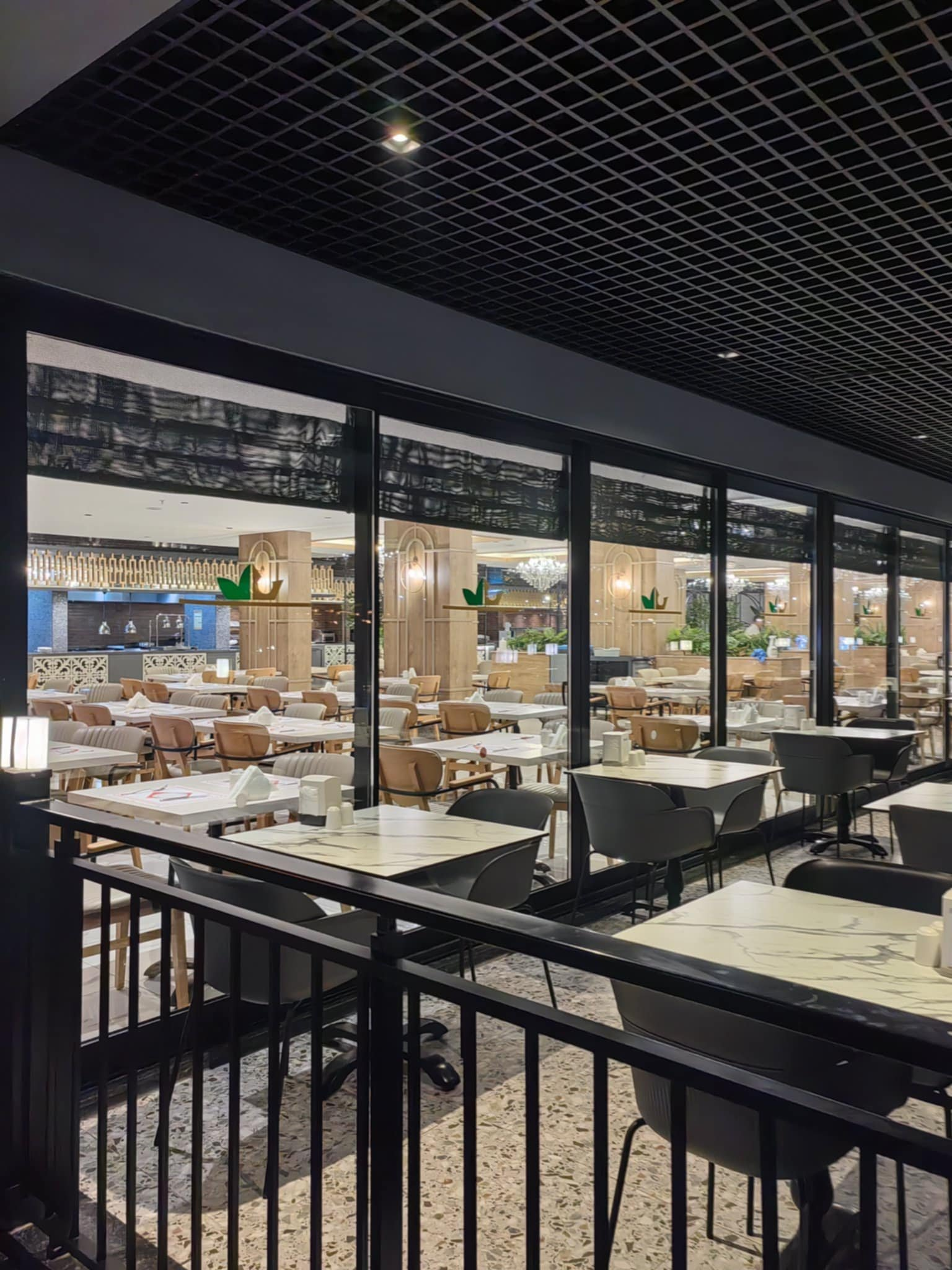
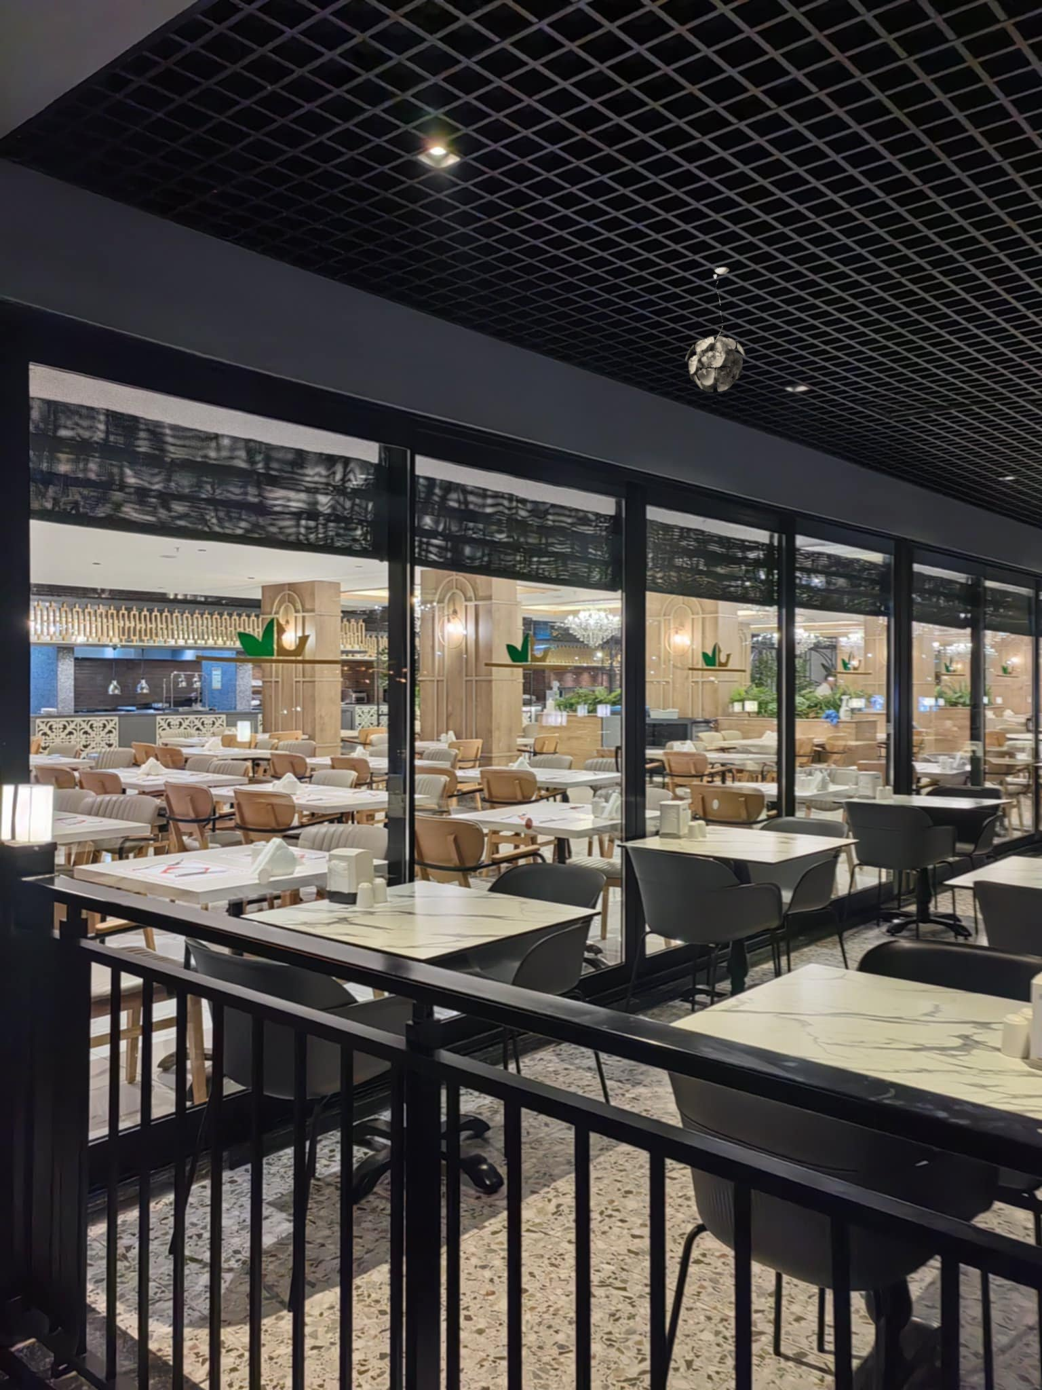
+ pendant light (719, 333)
